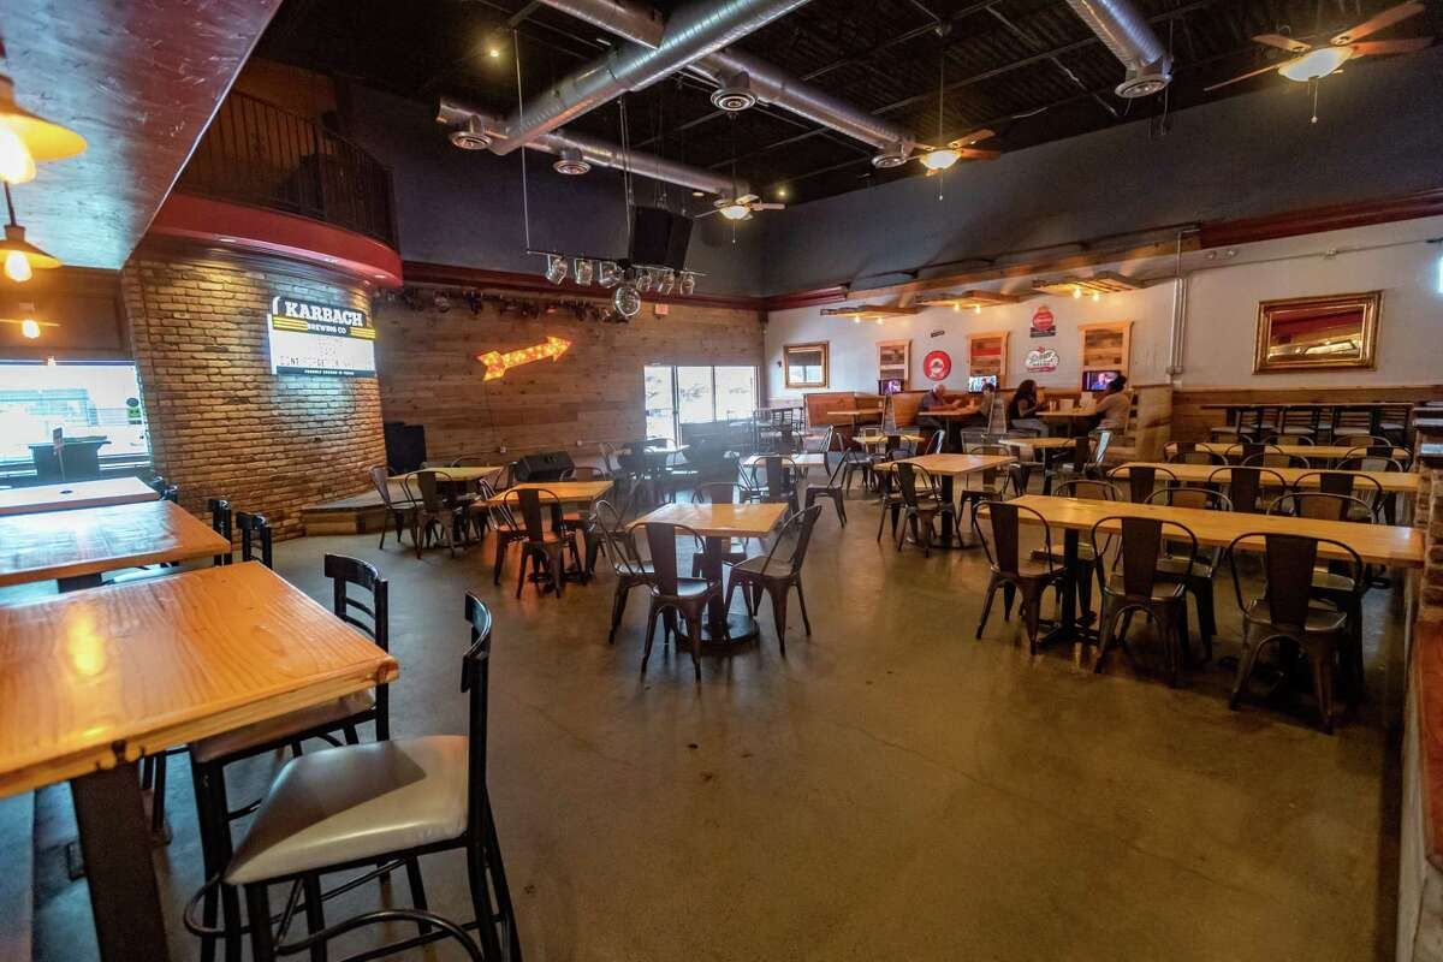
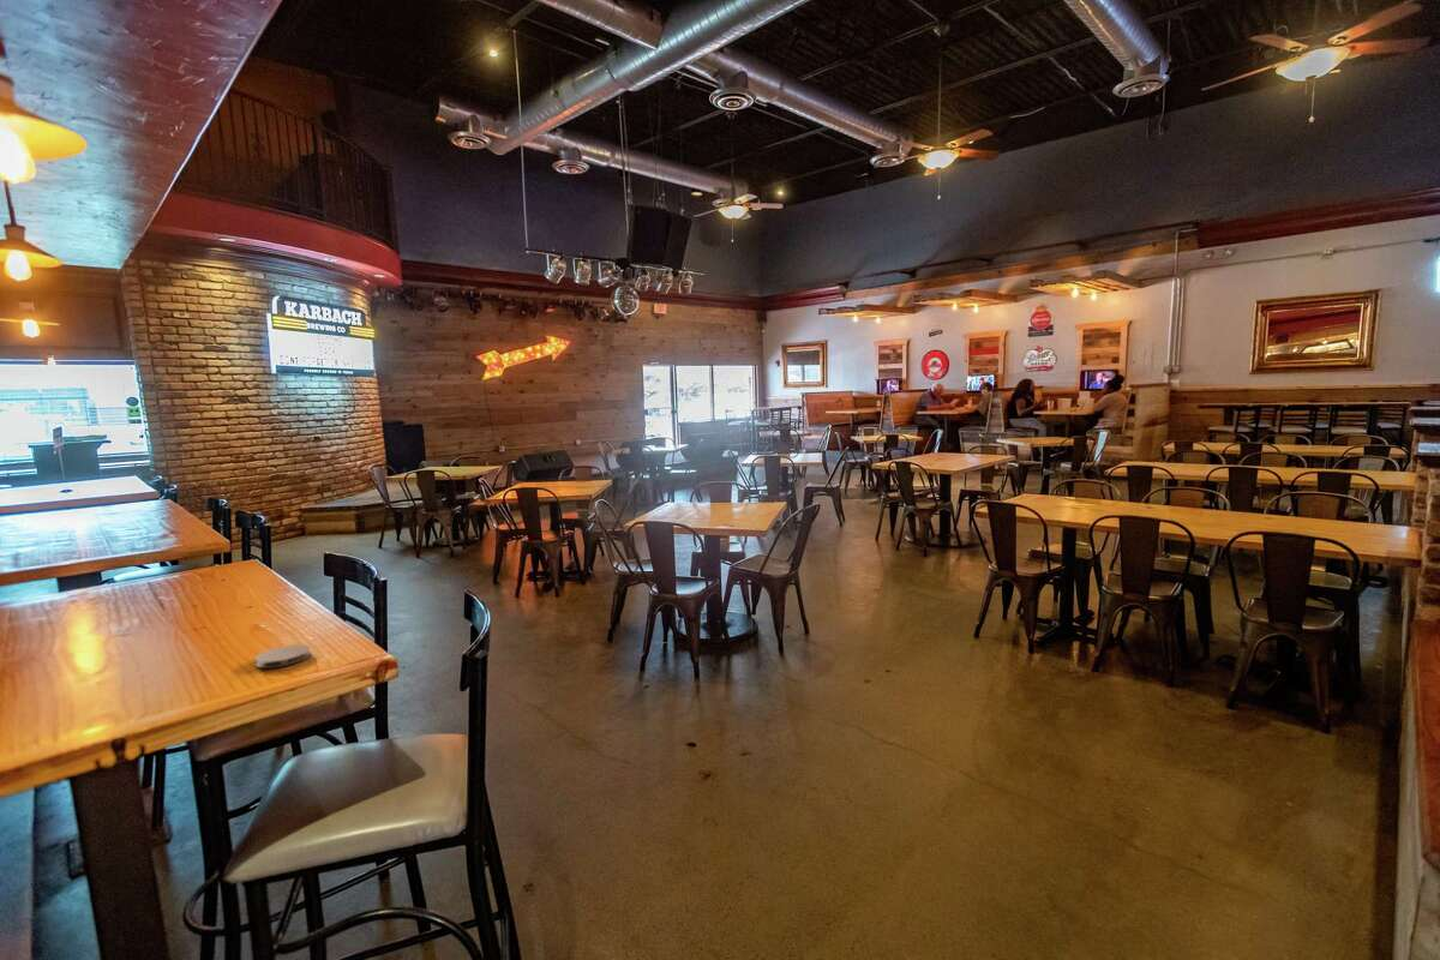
+ coaster (283, 655)
